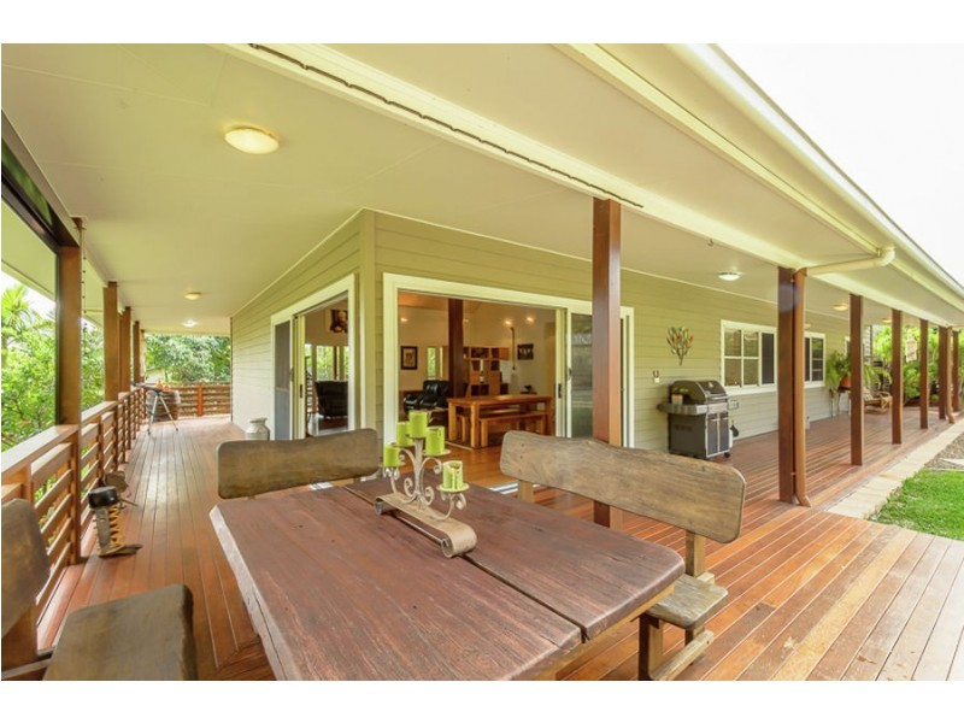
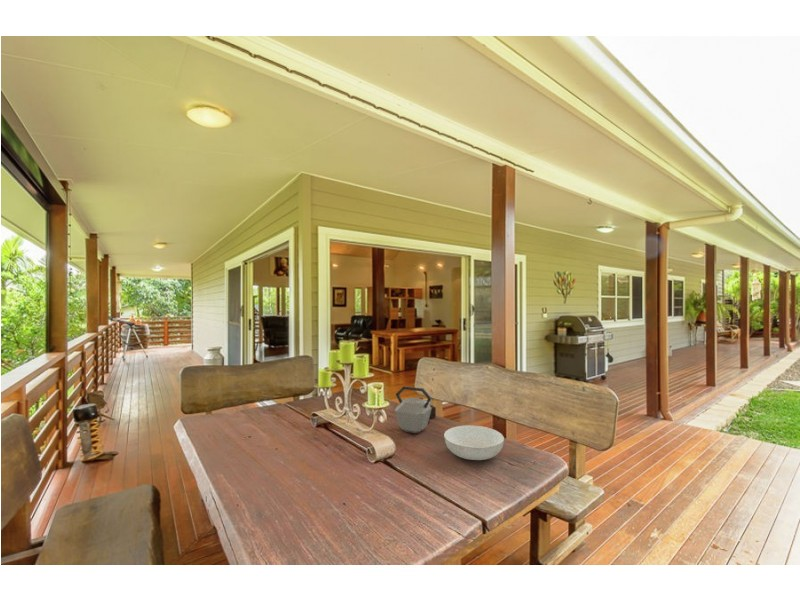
+ serving bowl (473, 444)
+ kettle (420, 404)
